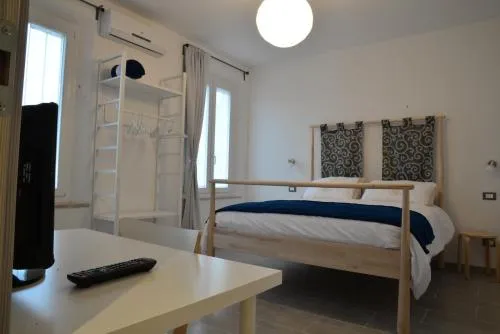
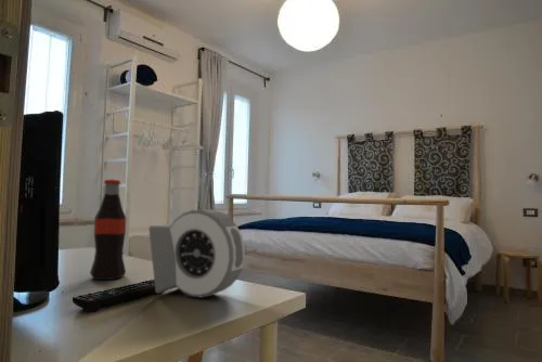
+ alarm clock (198, 251)
+ bottle (109, 228)
